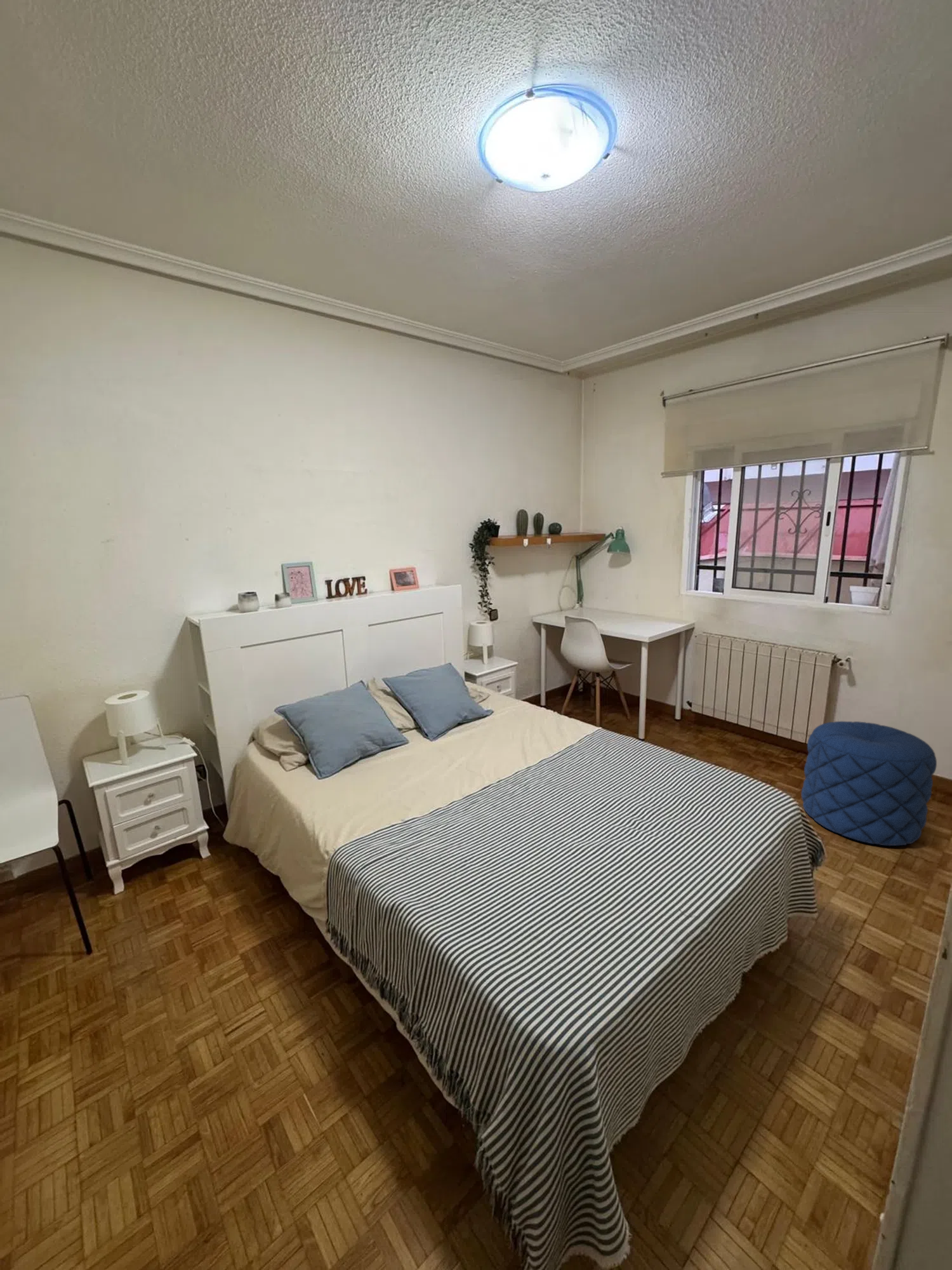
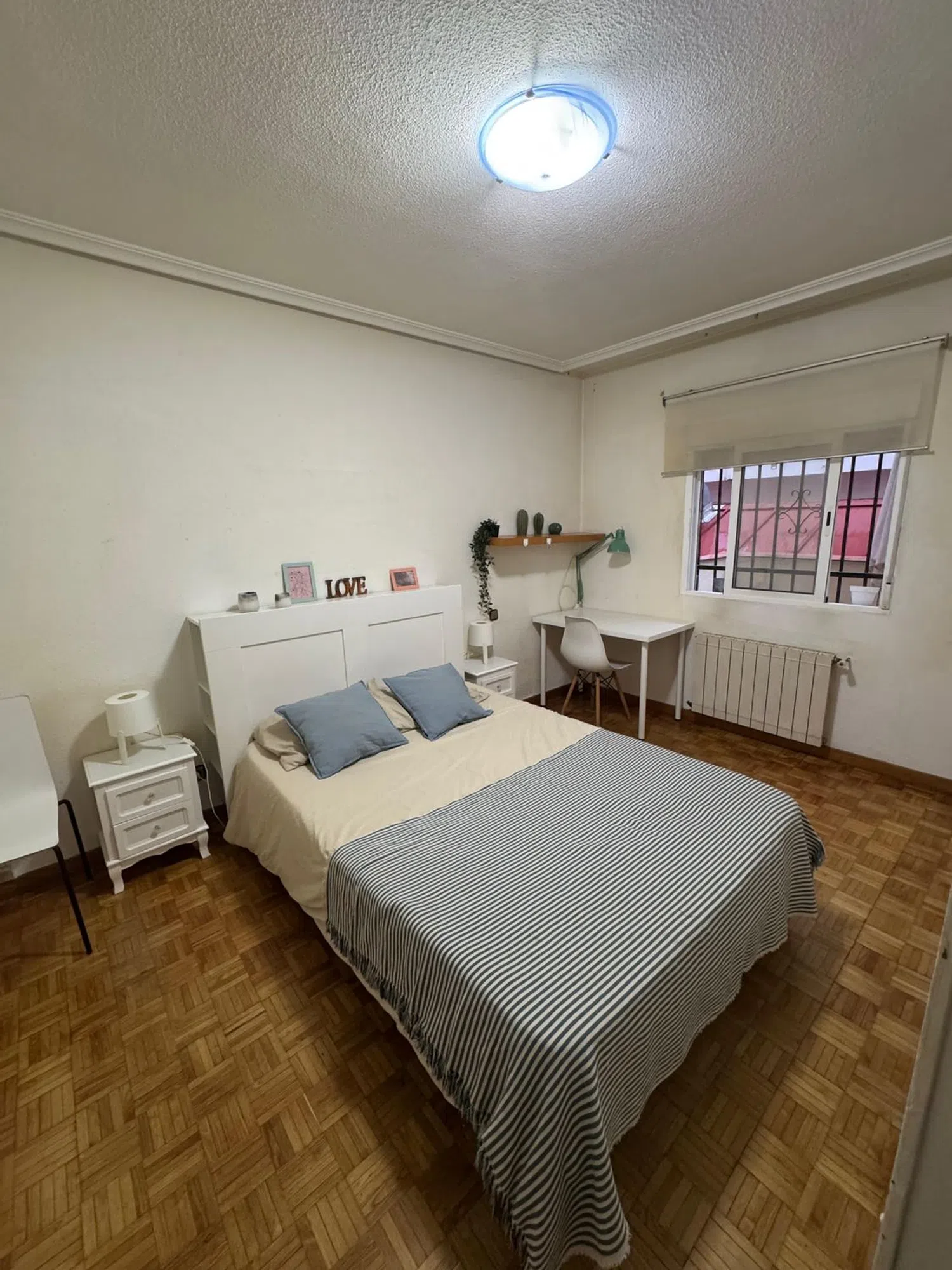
- pouf (865, 777)
